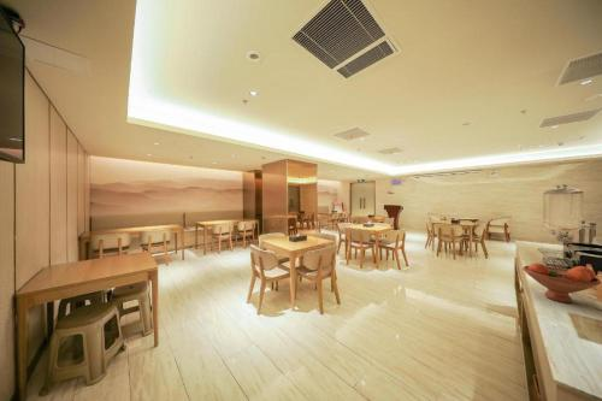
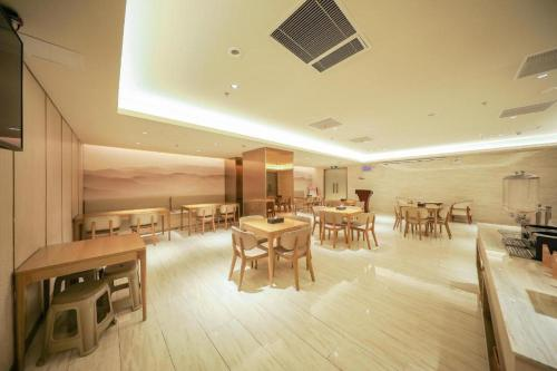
- fruit bowl (557, 281)
